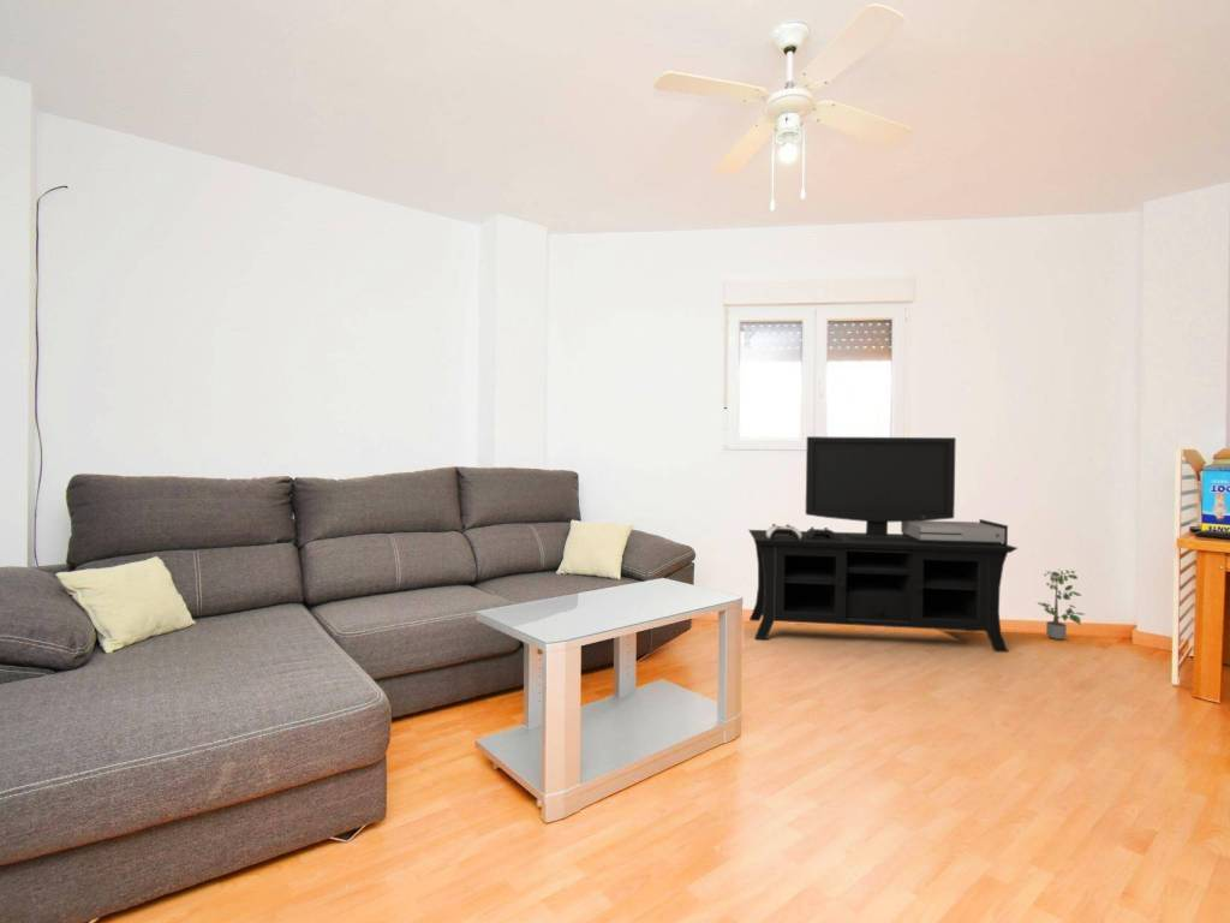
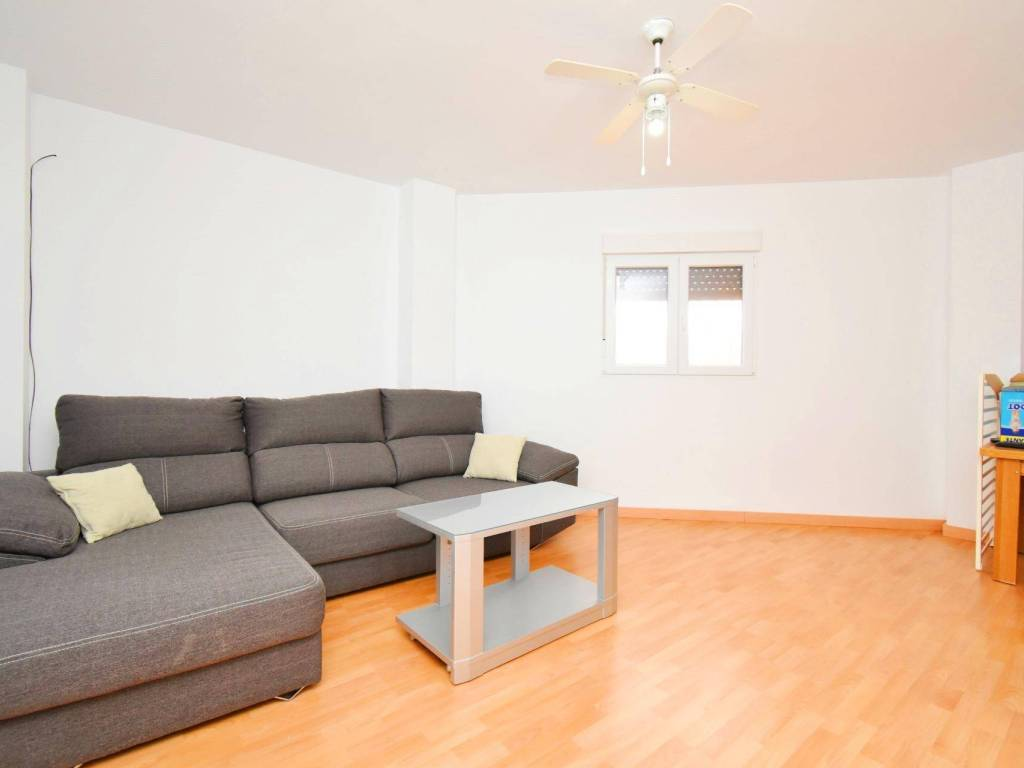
- potted plant (1064, 599)
- media console (870, 536)
